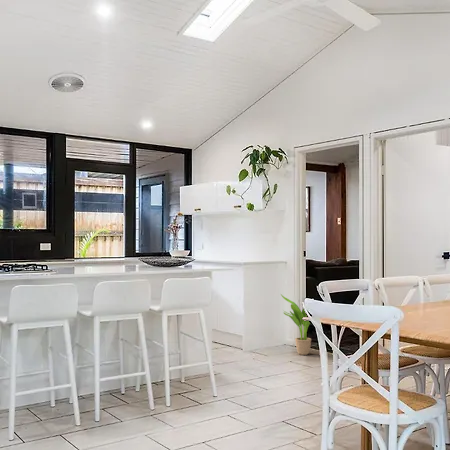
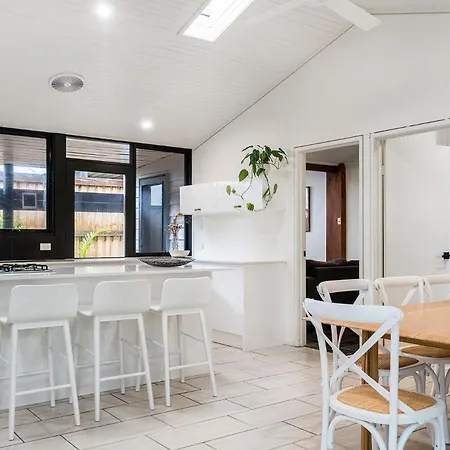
- potted plant (300, 324)
